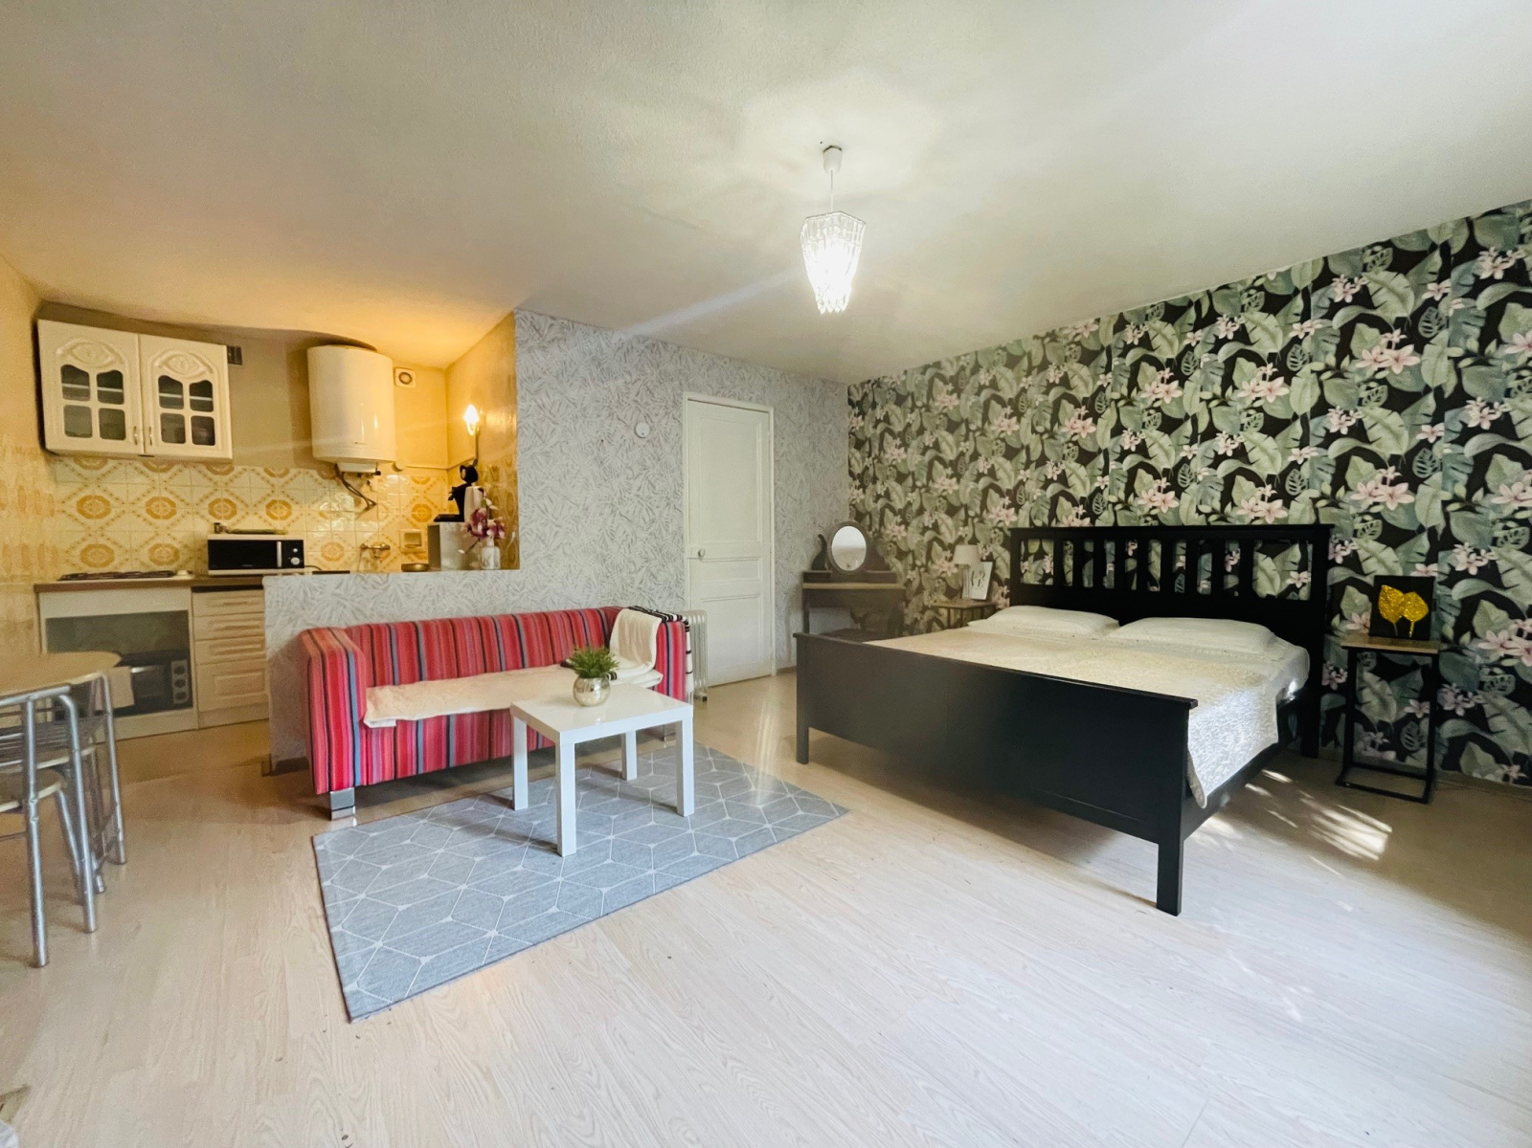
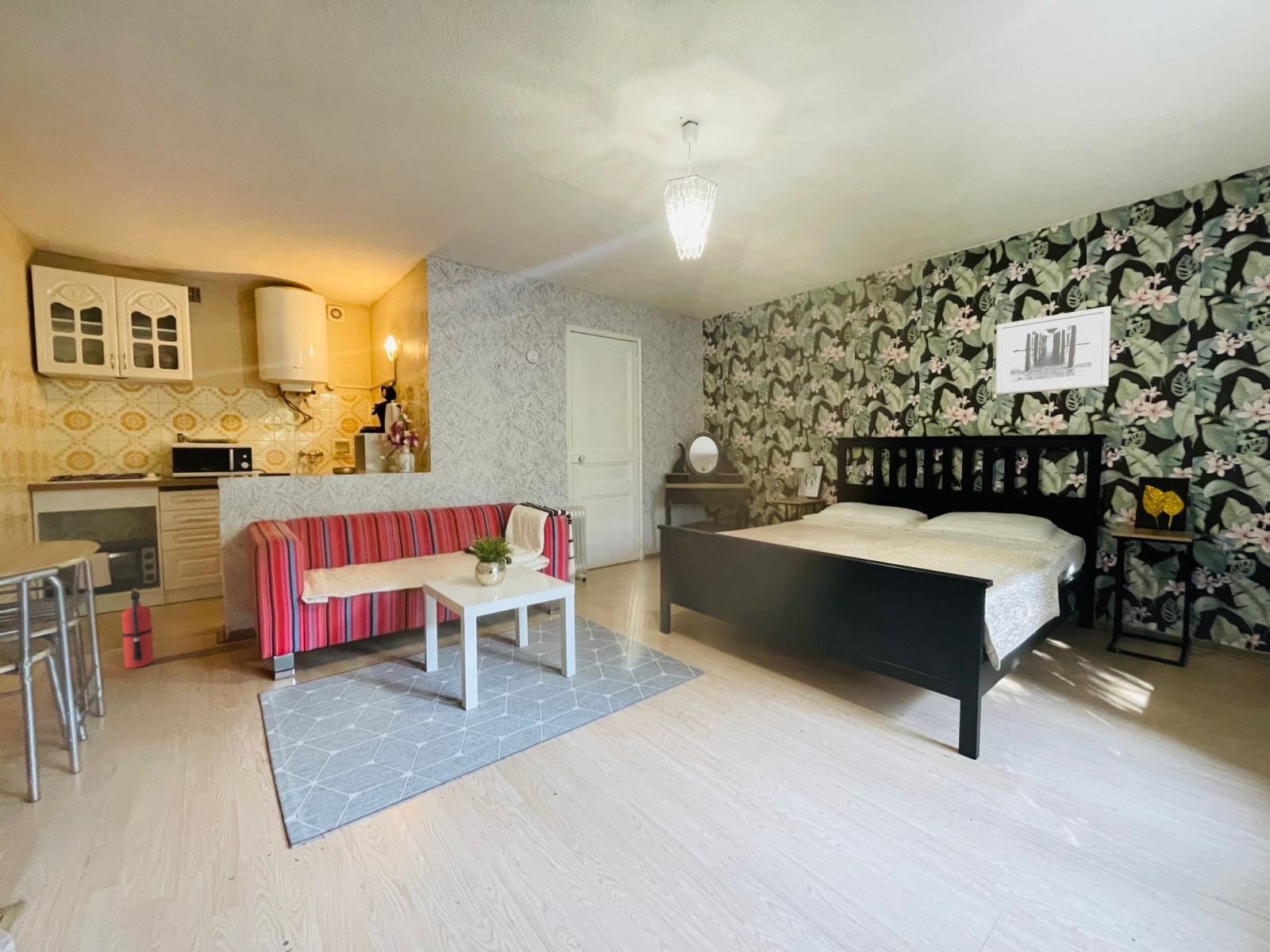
+ fire extinguisher (137, 627)
+ wall art (1049, 353)
